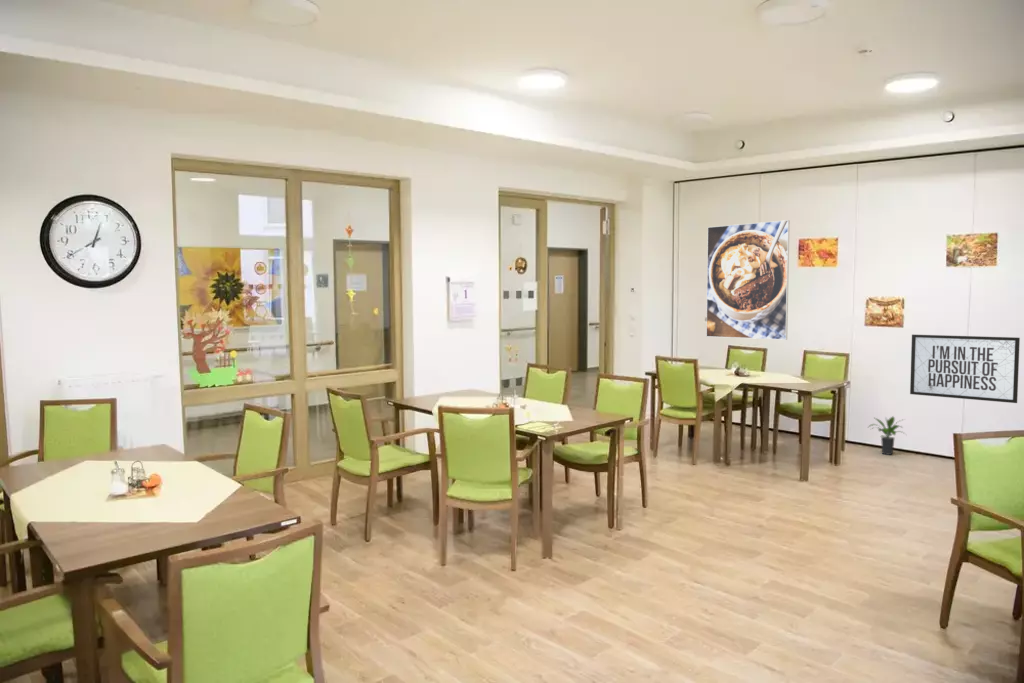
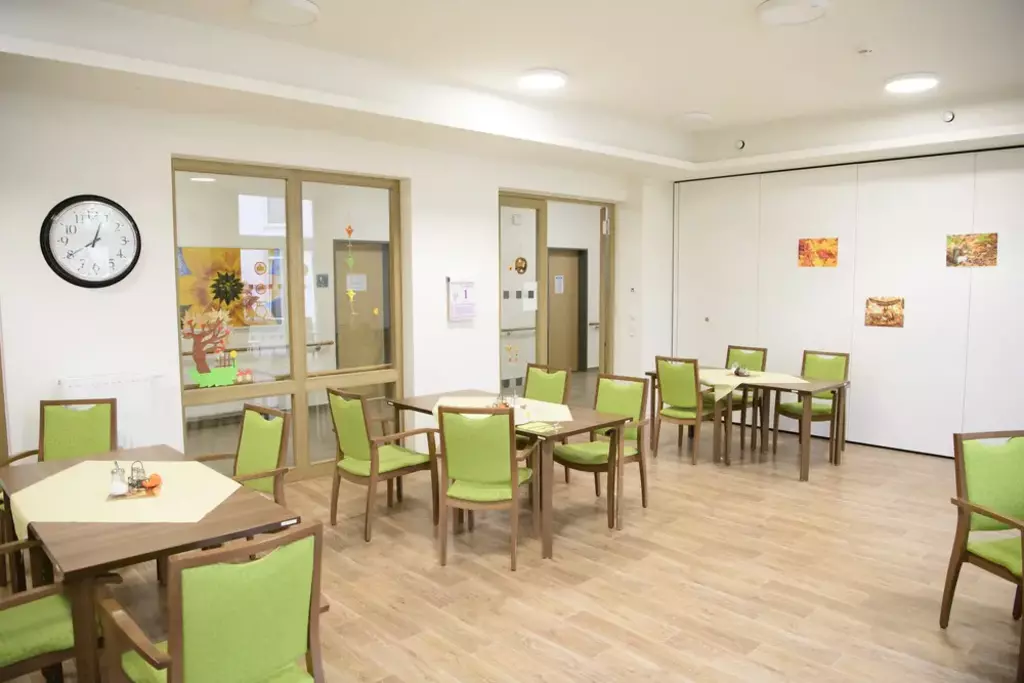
- mirror (962, 367)
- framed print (746, 281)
- potted plant (887, 435)
